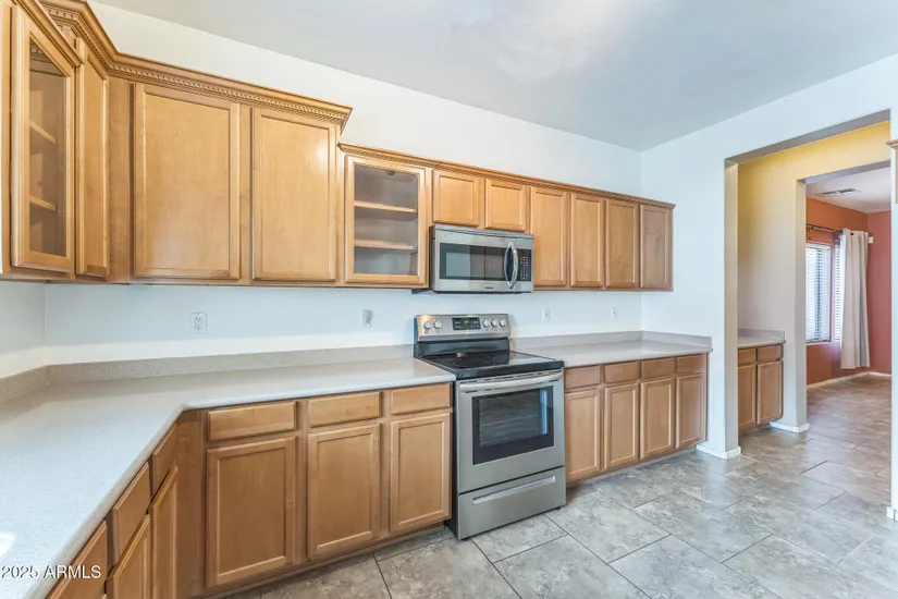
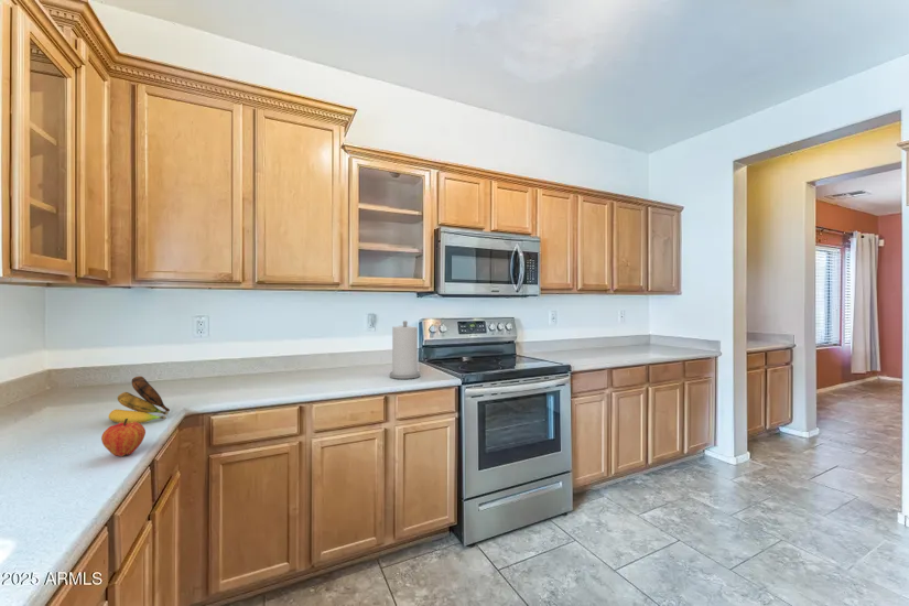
+ fruit (123, 436)
+ banana (138, 398)
+ paper towel (404, 348)
